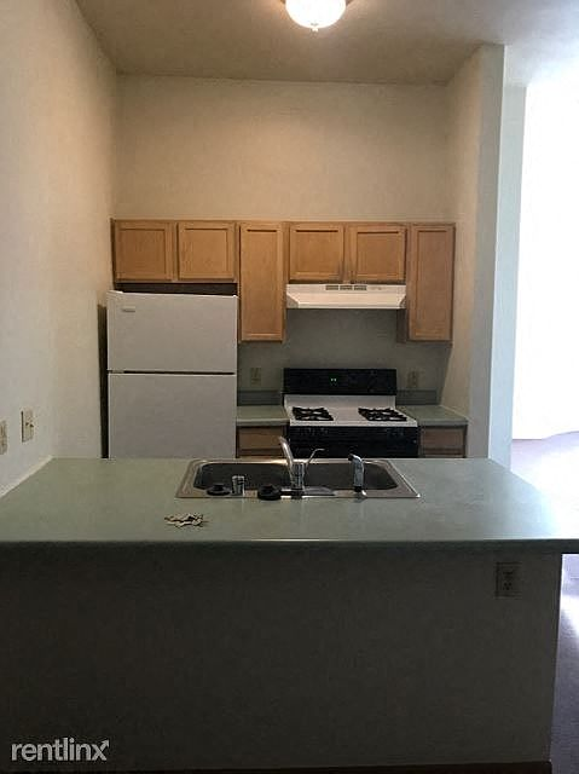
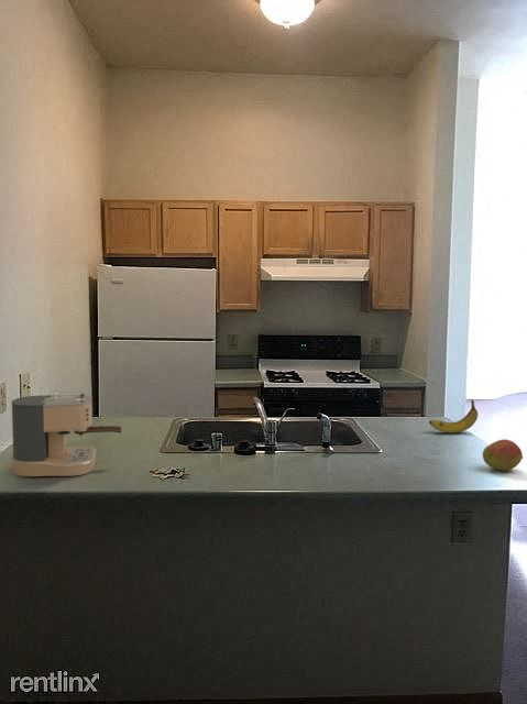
+ fruit (457, 421)
+ coffee maker (66, 430)
+ fruit (503, 454)
